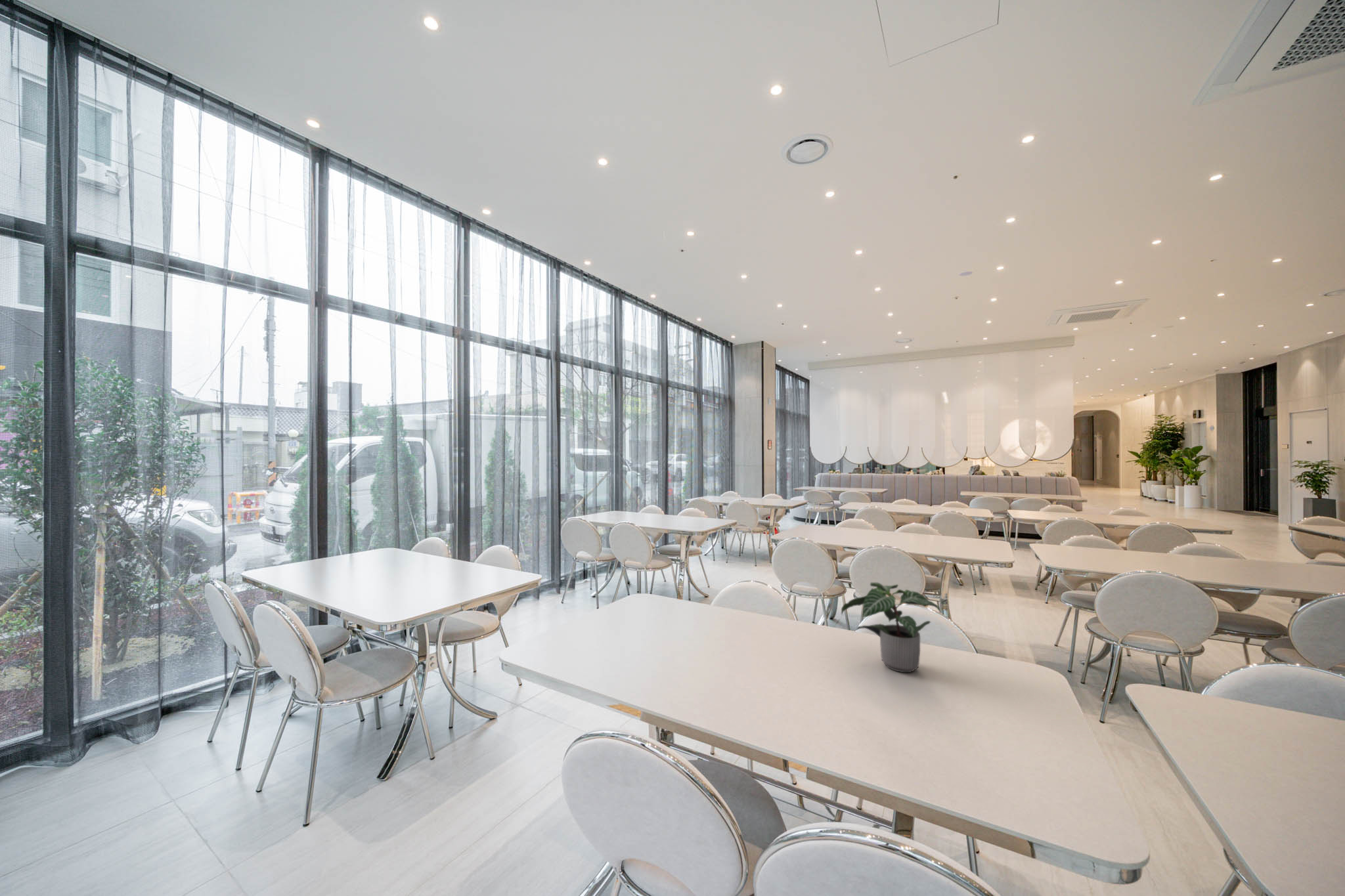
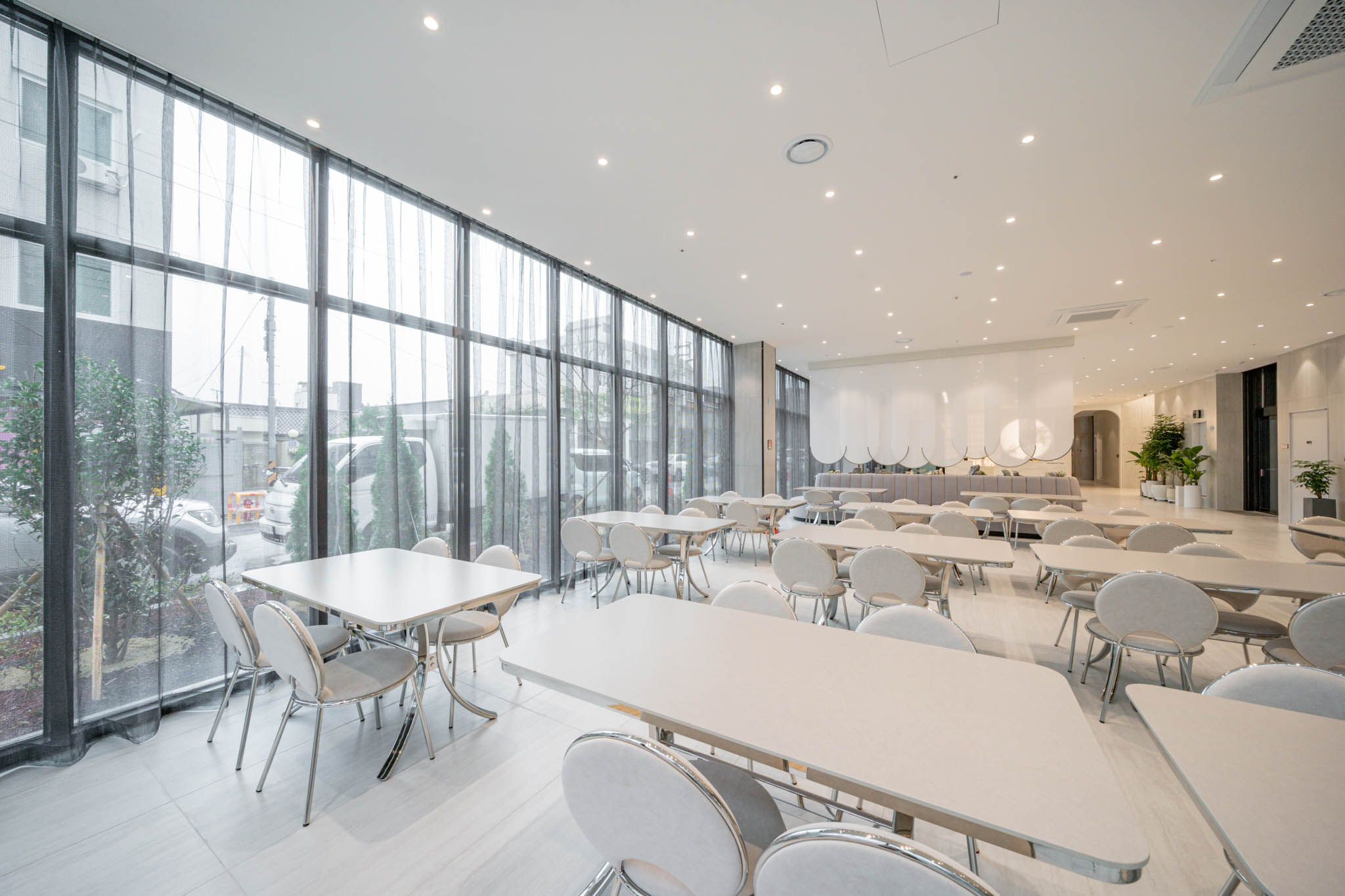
- potted plant (891, 624)
